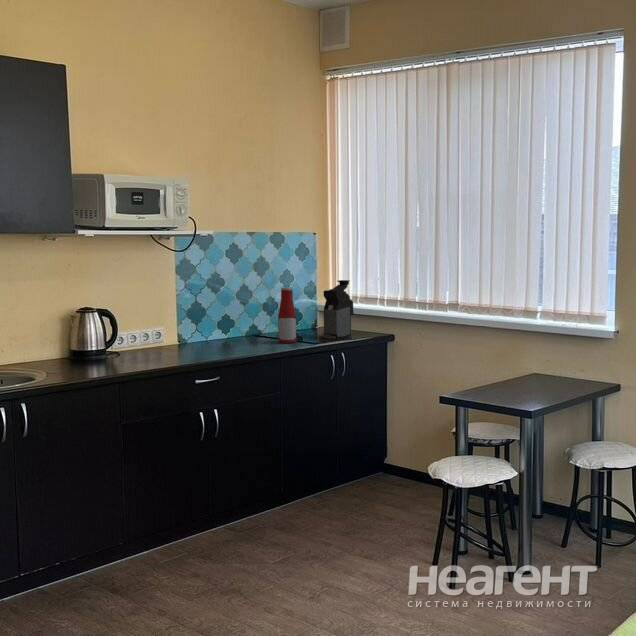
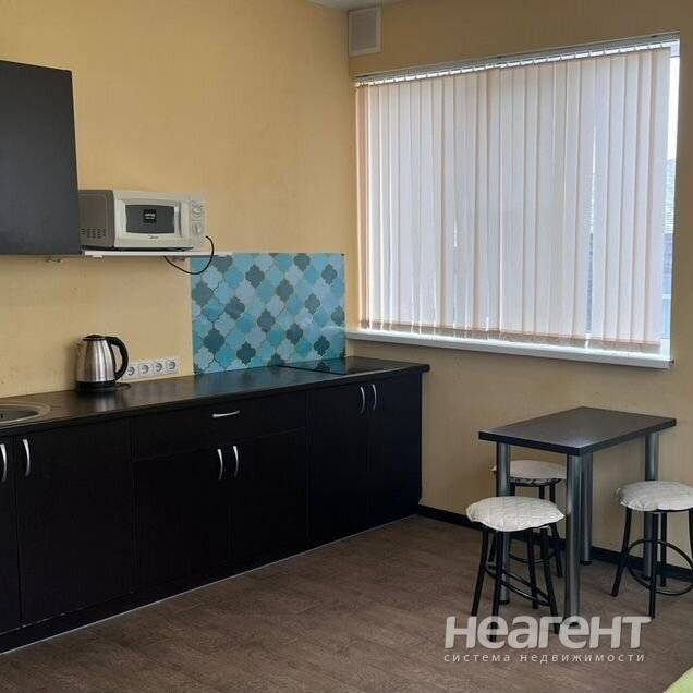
- bottle (287, 314)
- coffee maker (338, 309)
